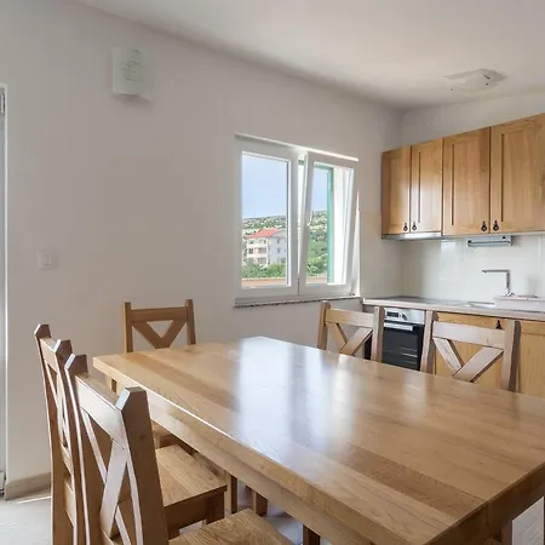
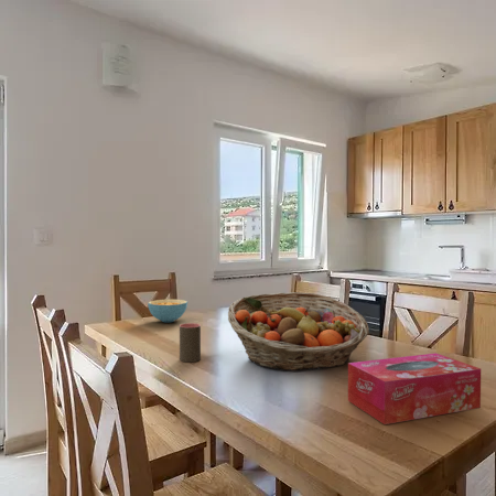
+ cereal bowl (168, 311)
+ cup (190, 342)
+ tissue box (412, 385)
+ fruit basket (296, 327)
